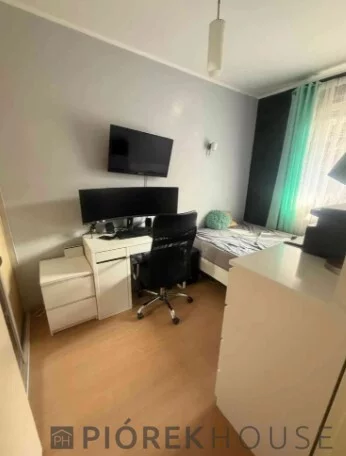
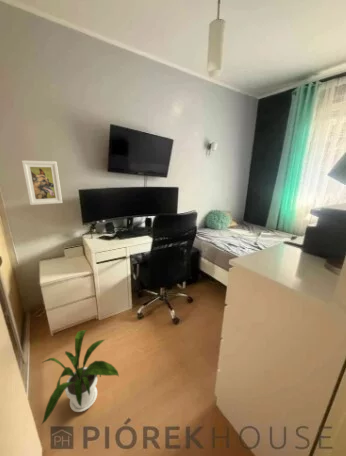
+ house plant (81, 372)
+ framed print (43, 183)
